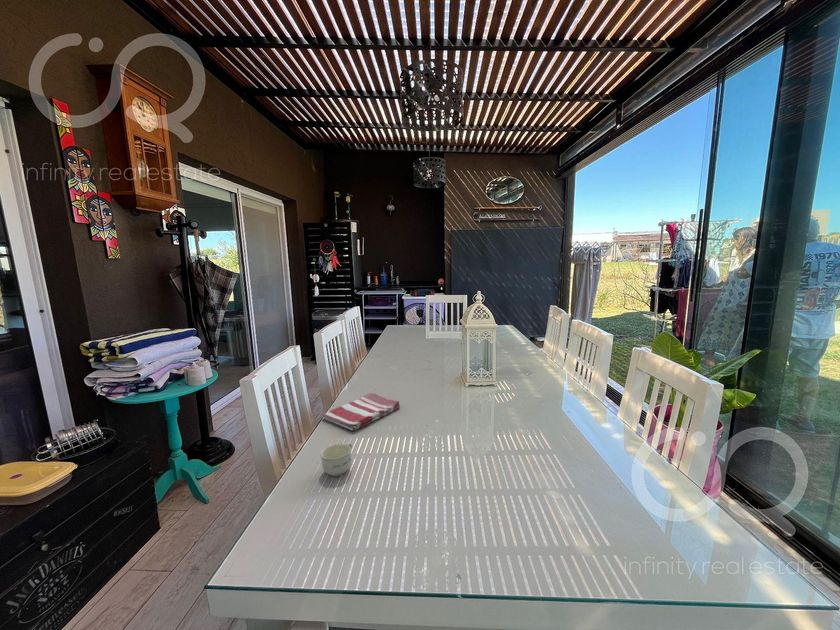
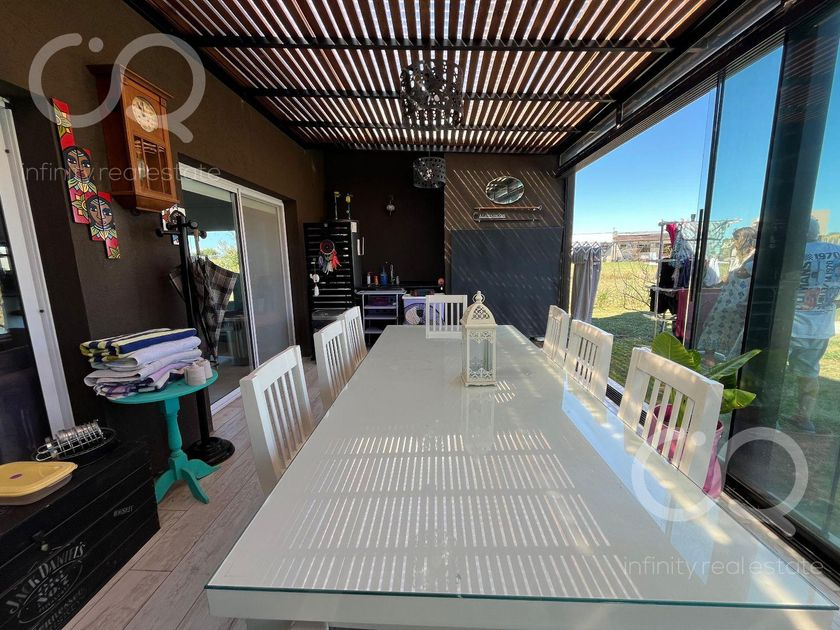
- cup (339, 458)
- dish towel (362, 409)
